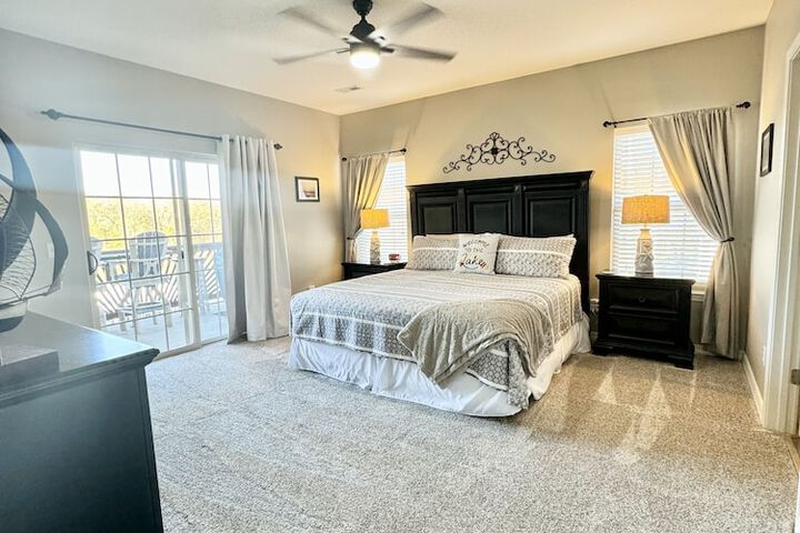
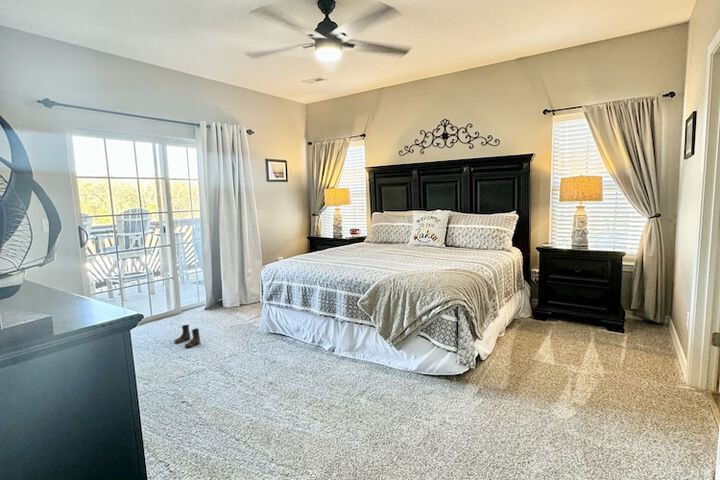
+ boots (186, 335)
